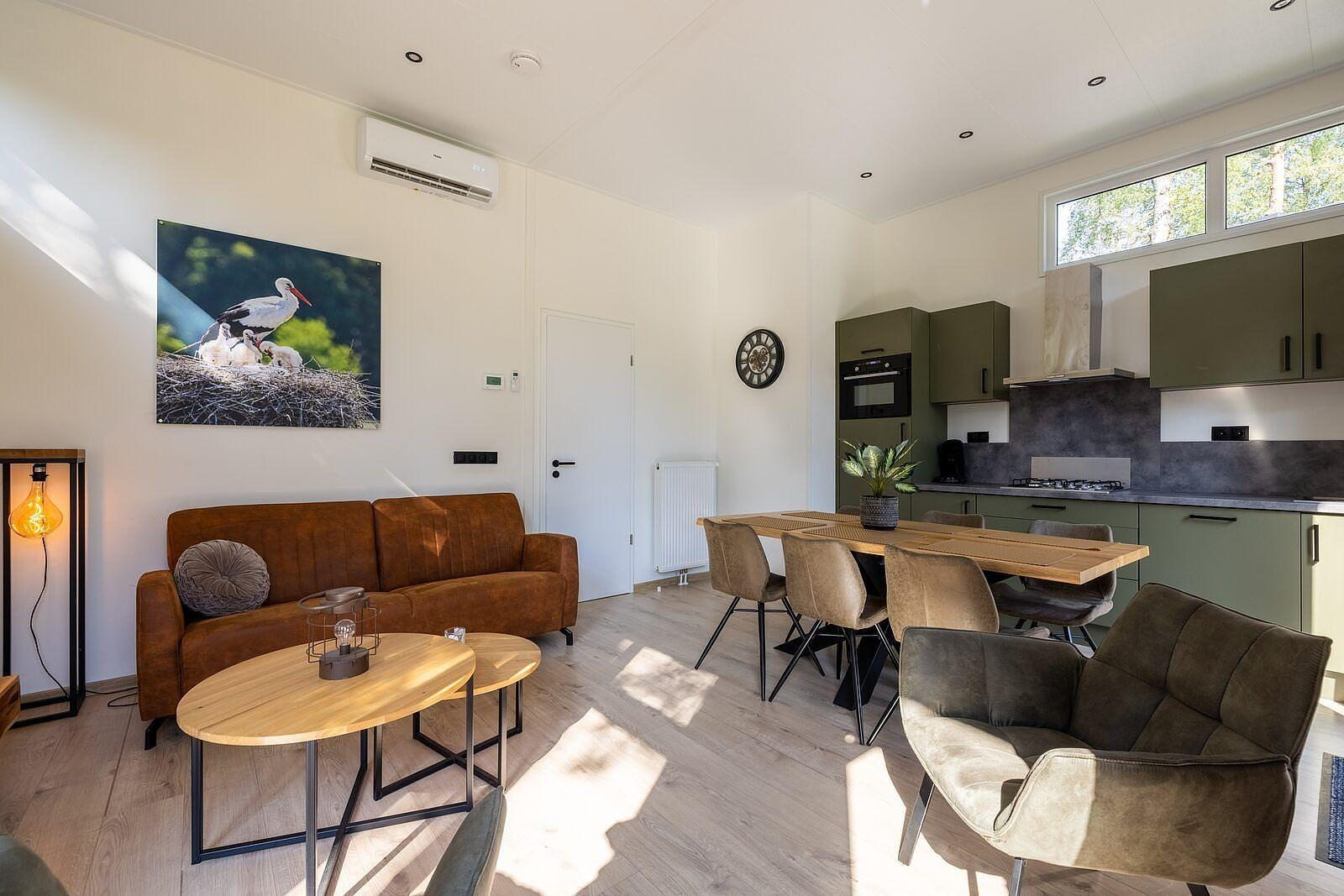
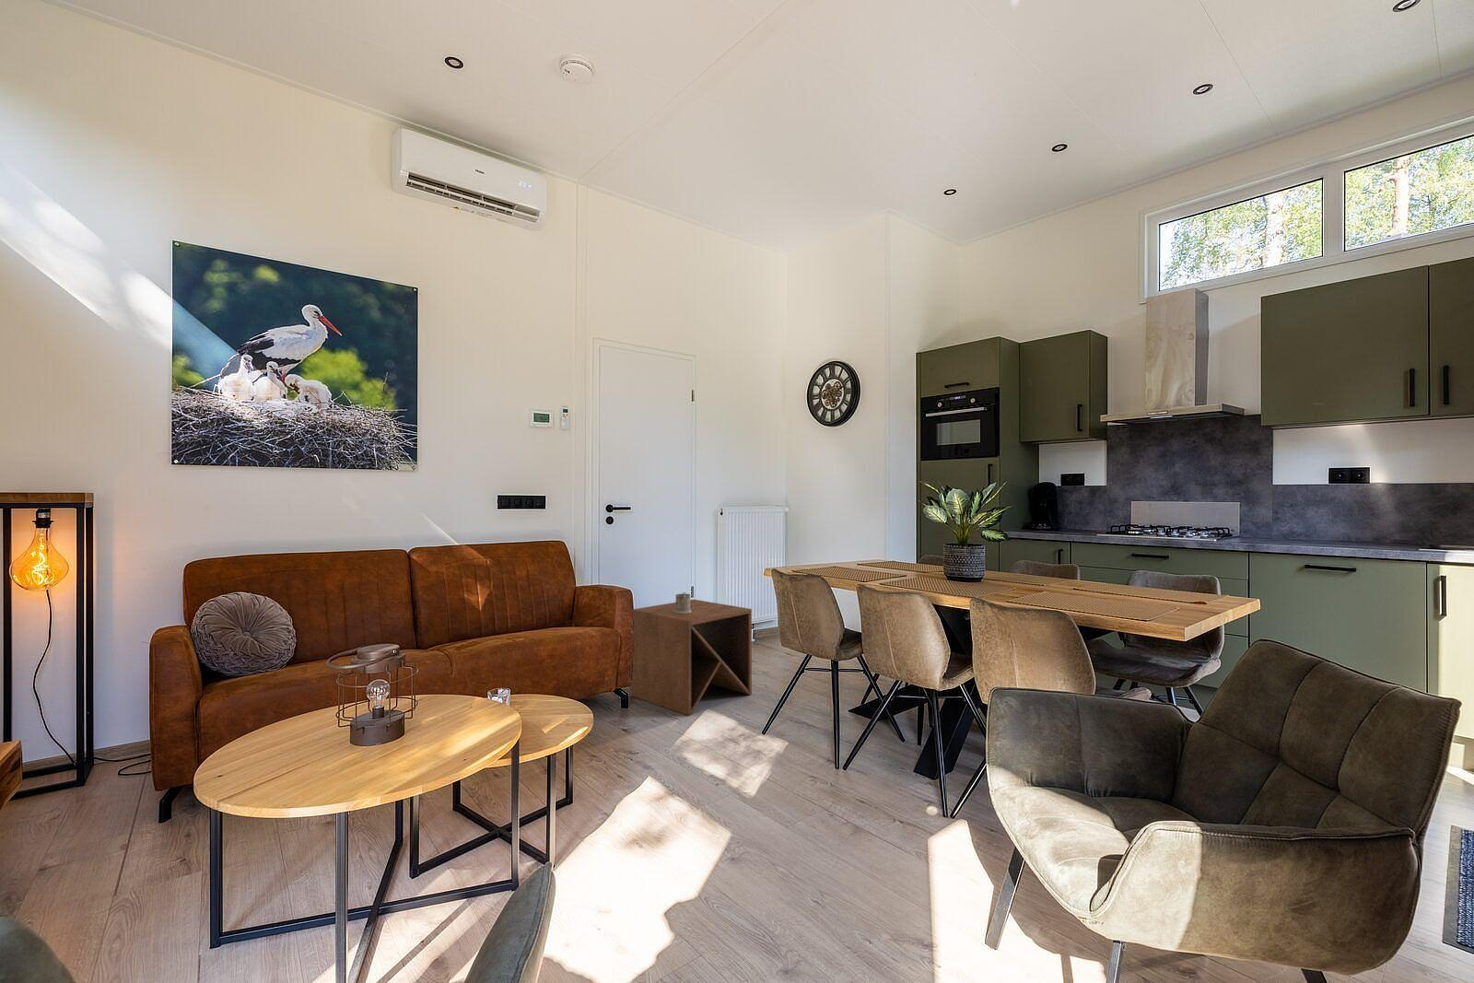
+ side table (691, 652)
+ mug (682, 601)
